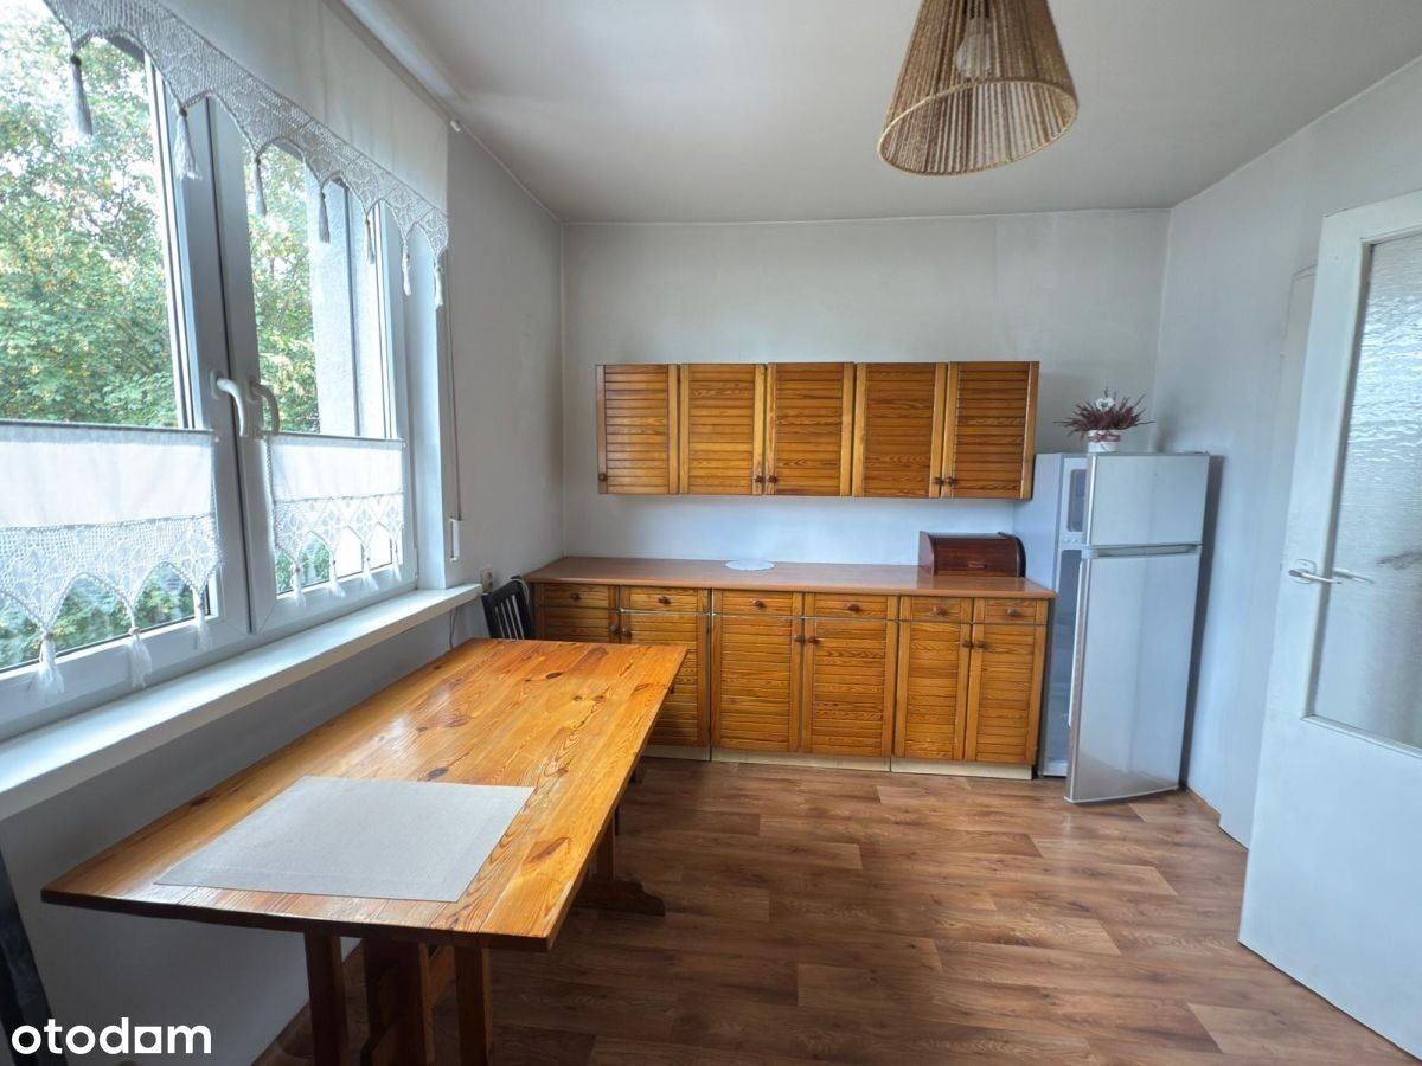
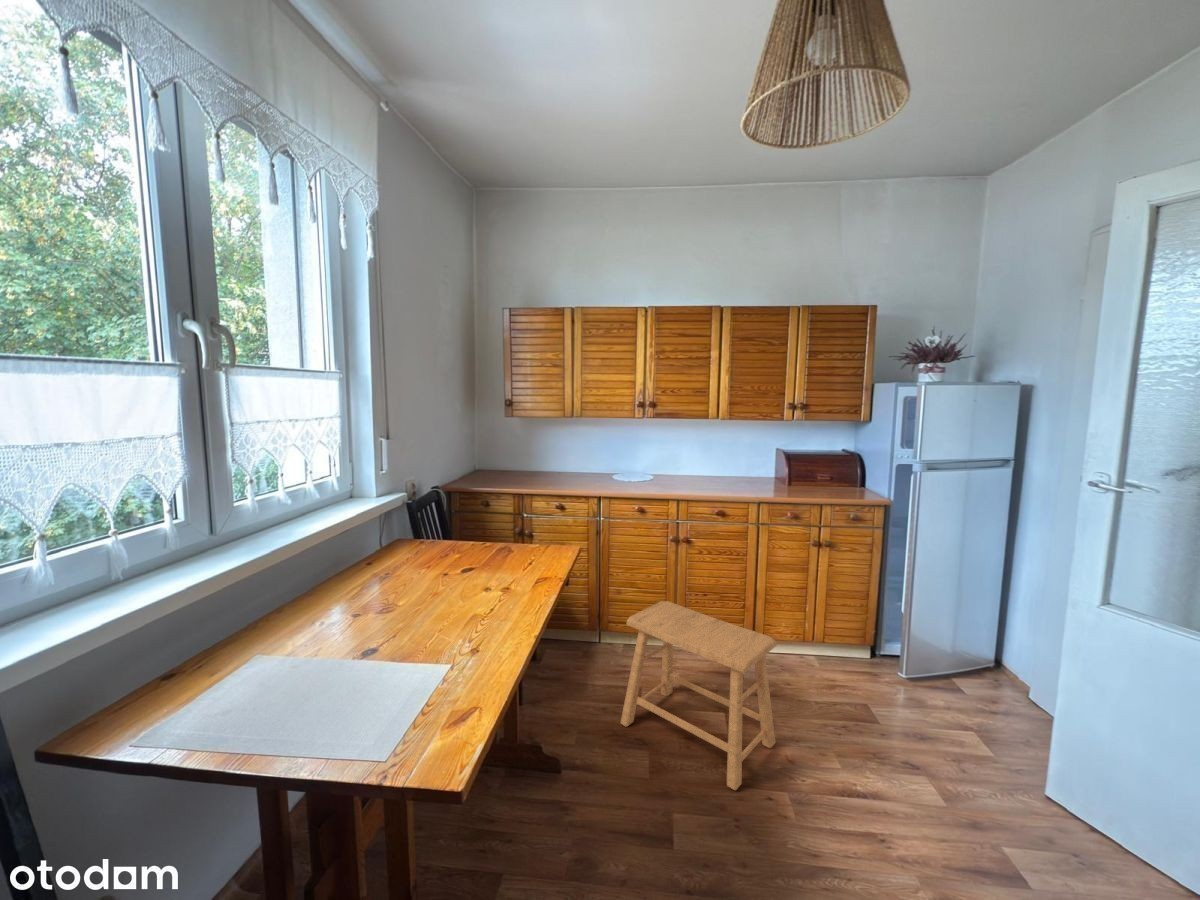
+ stool (694, 684)
